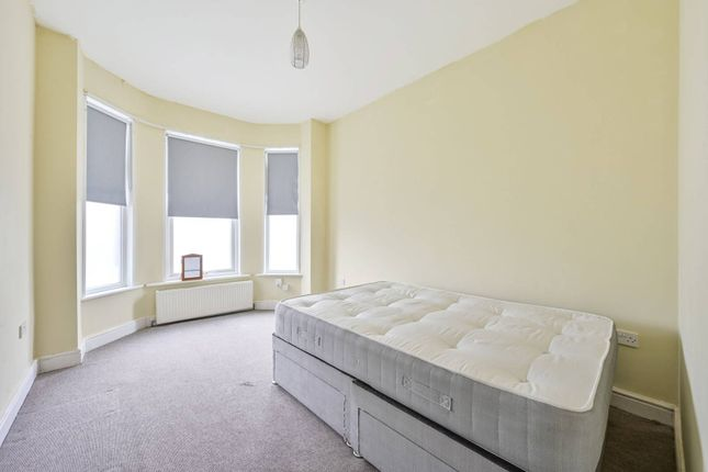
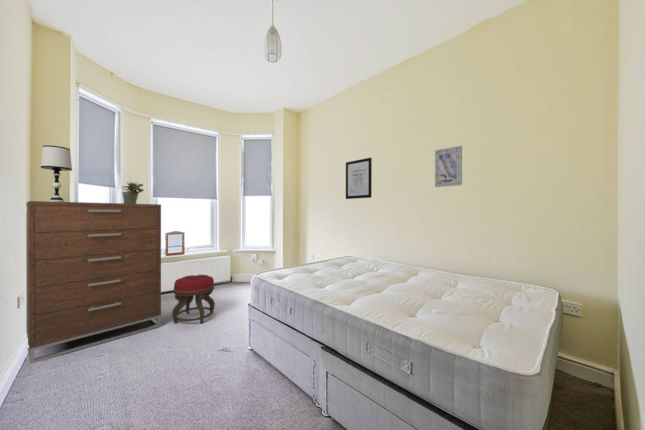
+ wall art (448, 167)
+ dresser (99, 269)
+ stool (195, 297)
+ table lamp (56, 174)
+ wall art (358, 179)
+ potted plant (134, 192)
